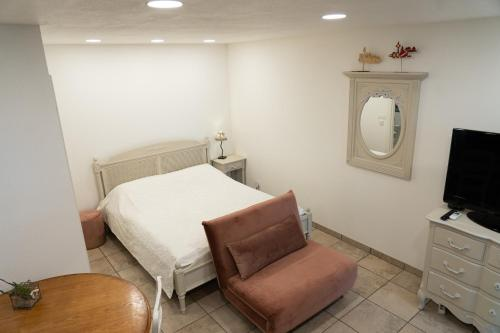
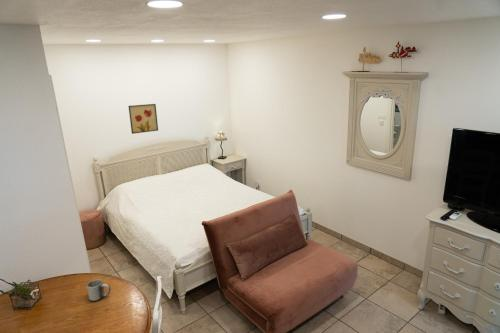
+ wall art (143, 118)
+ mug (99, 290)
